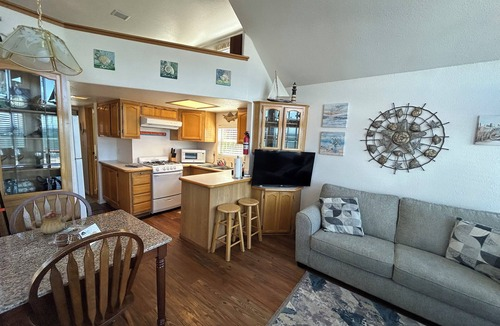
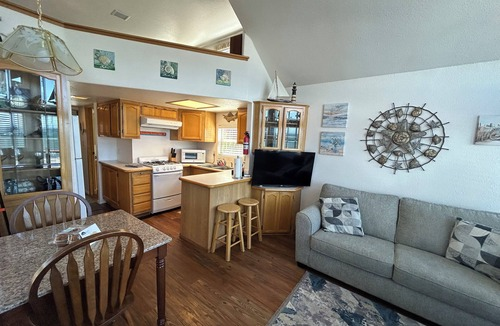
- teapot (50, 220)
